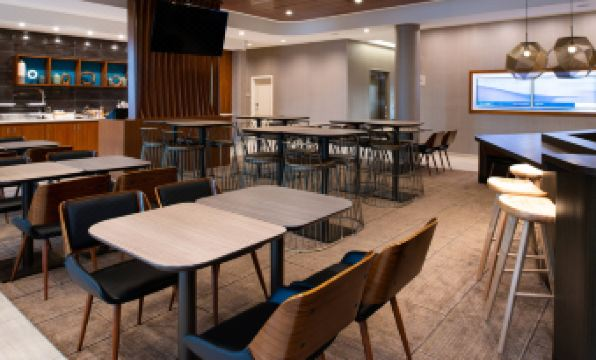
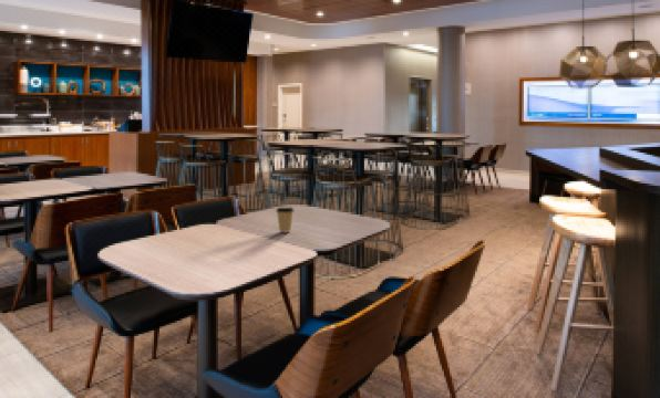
+ coffee cup (285, 219)
